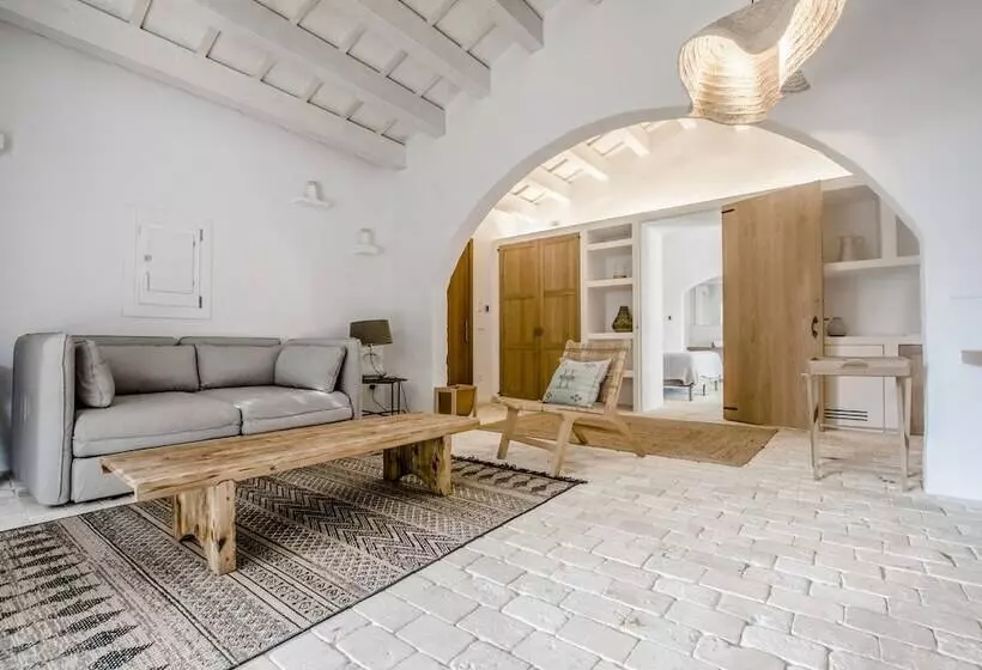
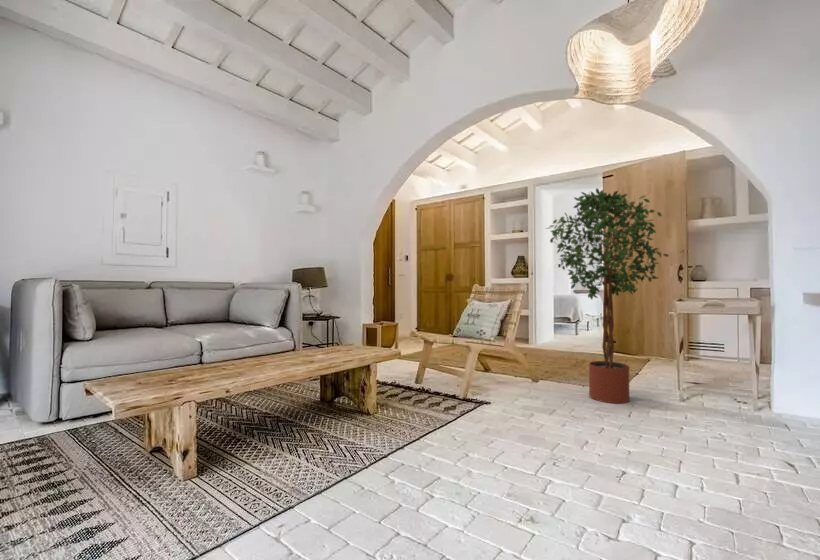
+ potted tree (604, 294)
